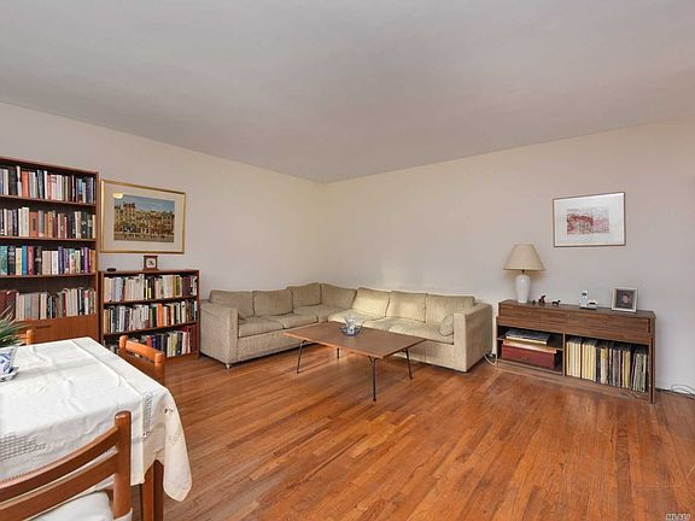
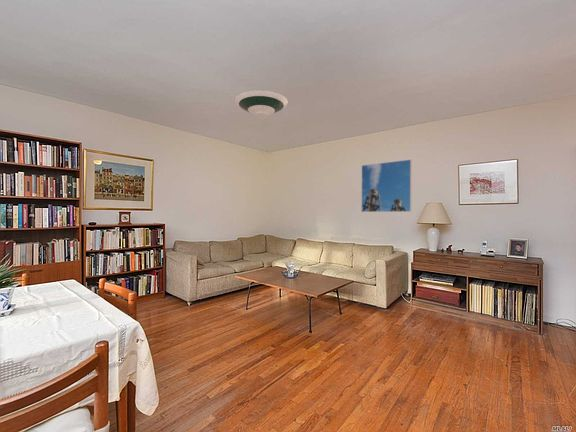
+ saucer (261, 108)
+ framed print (385, 187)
